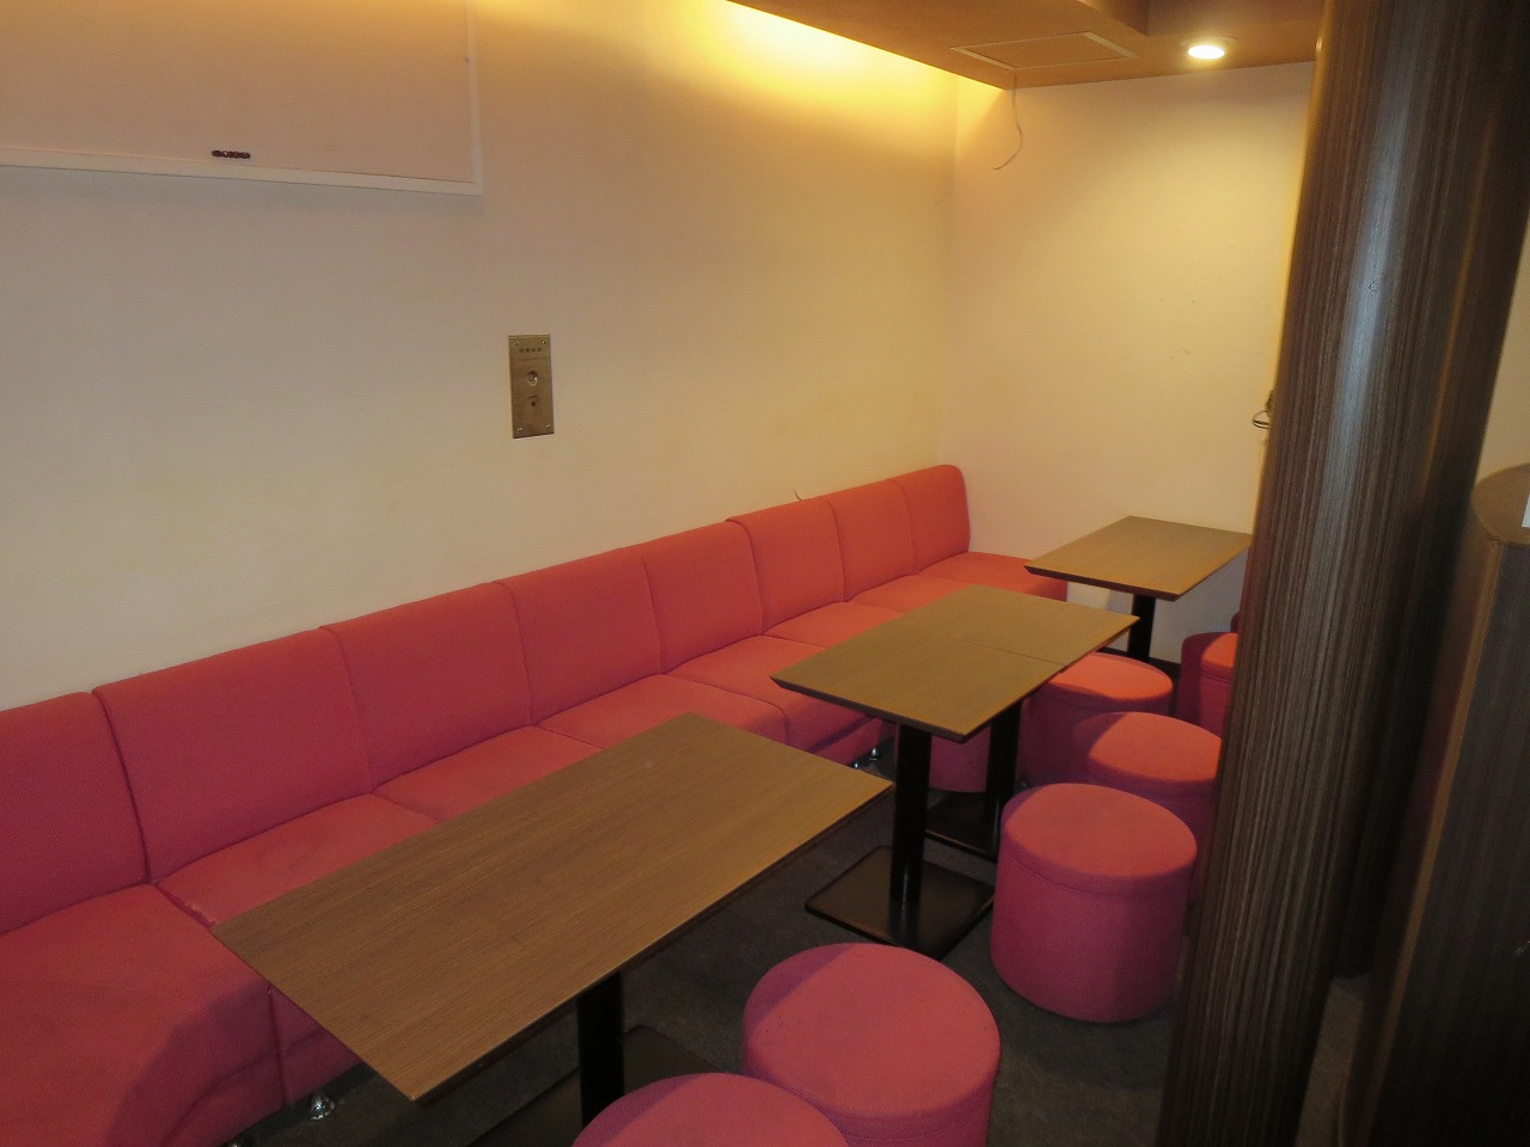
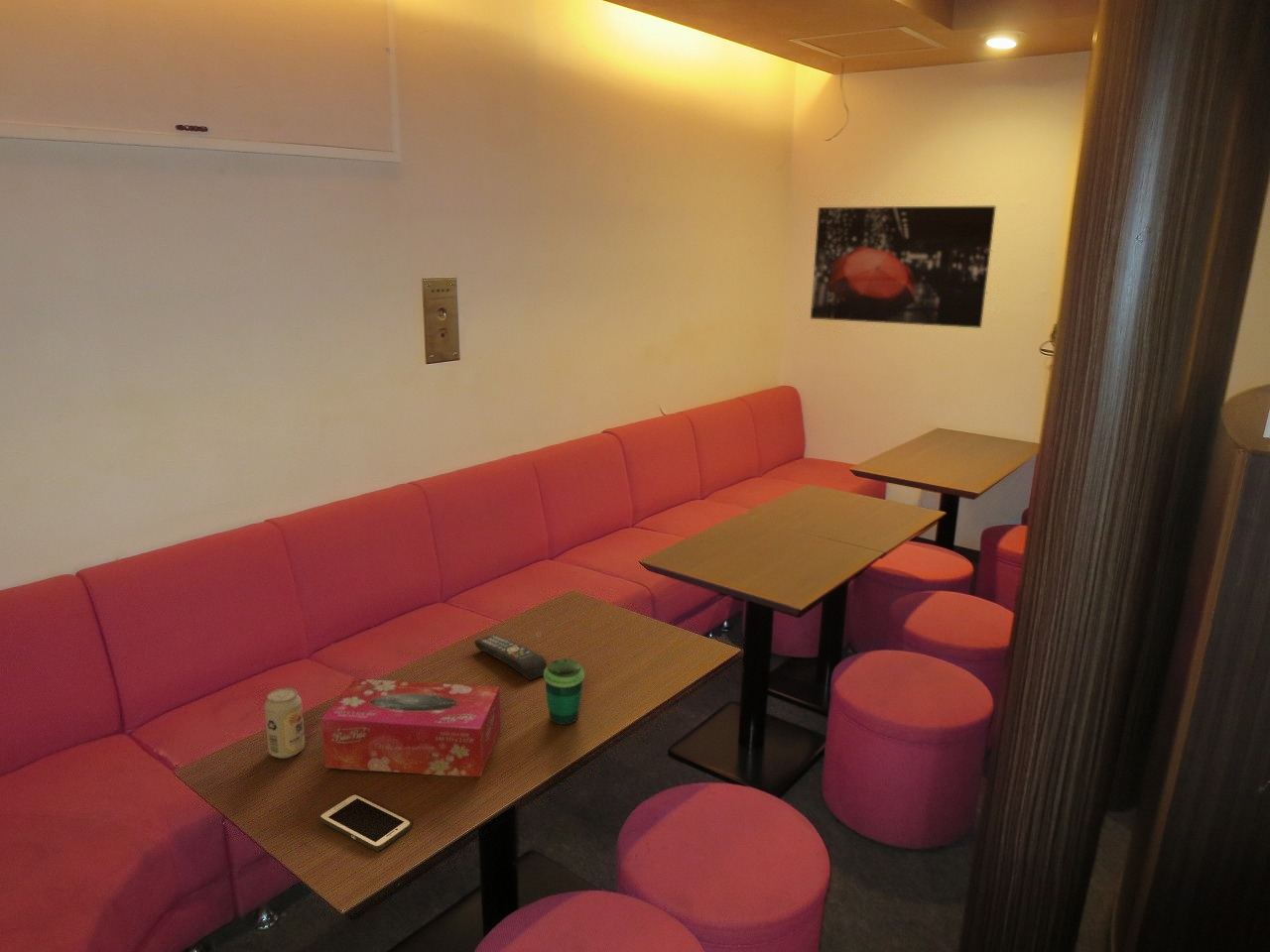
+ remote control (510, 654)
+ wall art (897, 266)
+ beverage can (284, 723)
+ tissue box (415, 726)
+ cell phone (365, 821)
+ cup (564, 693)
